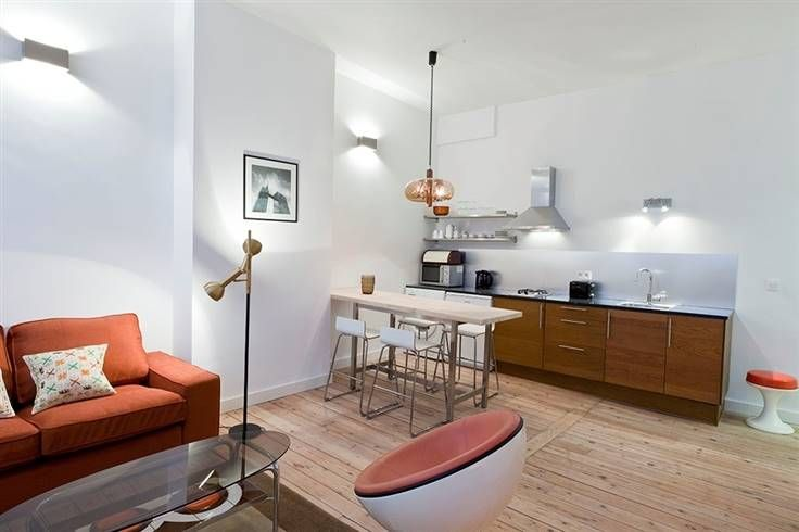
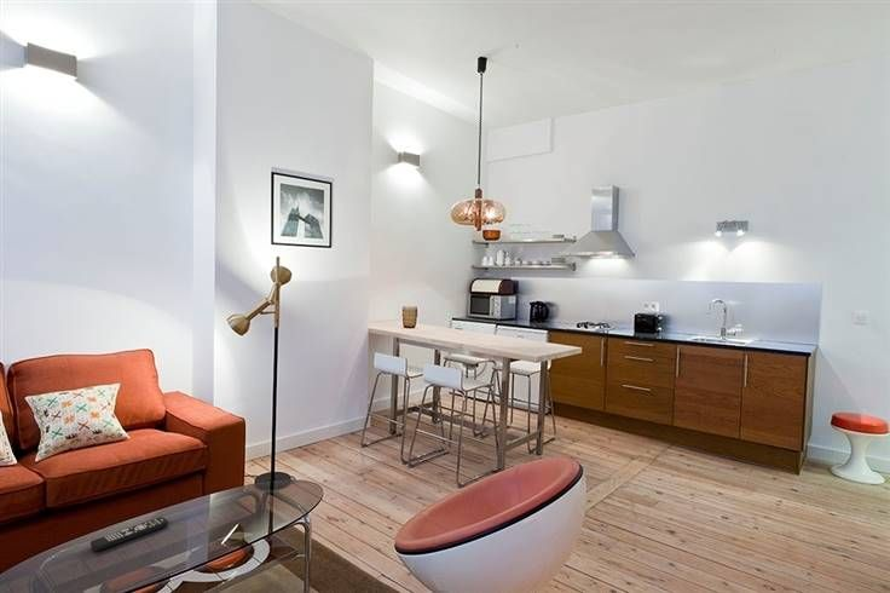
+ remote control (131, 532)
